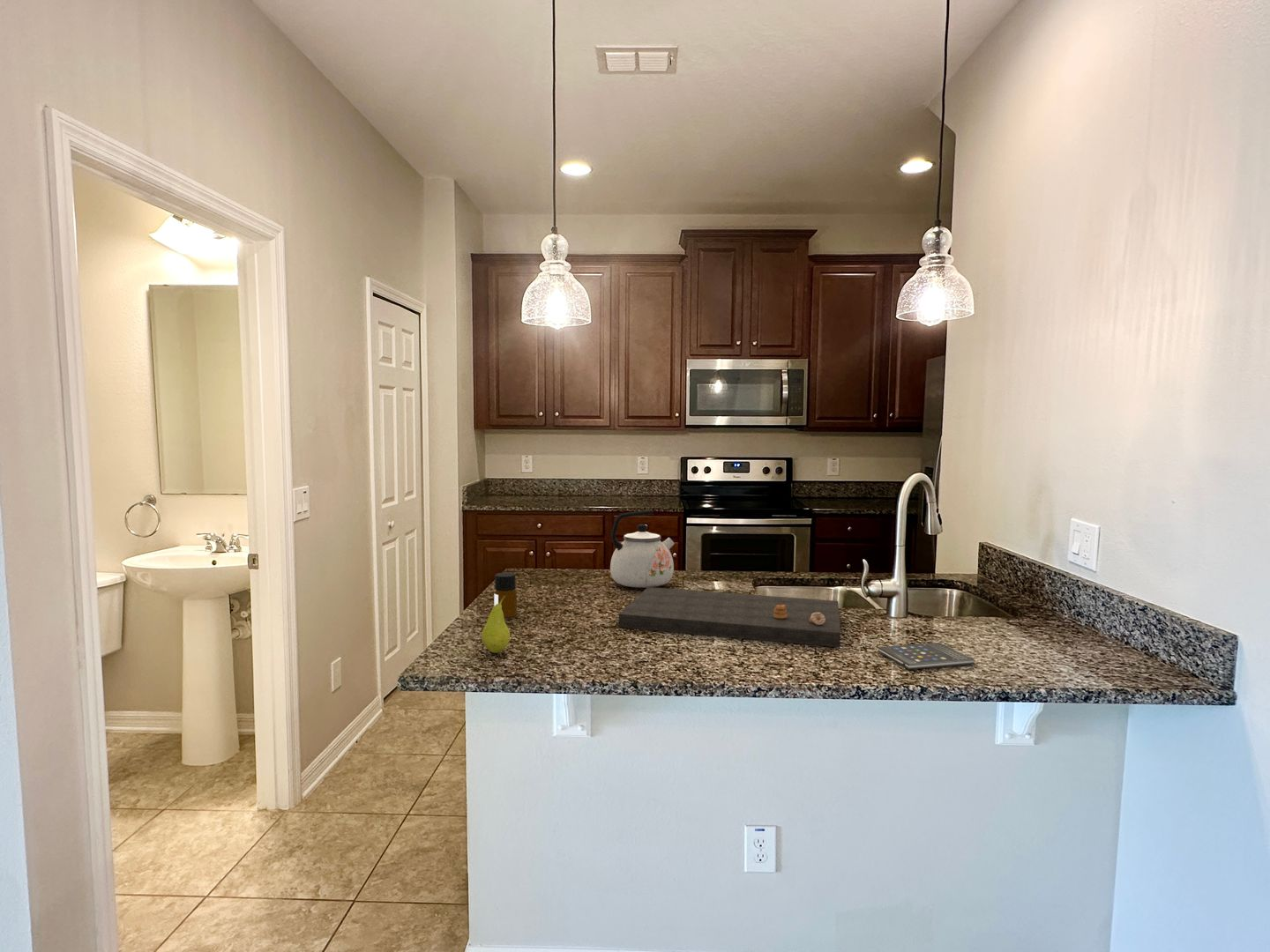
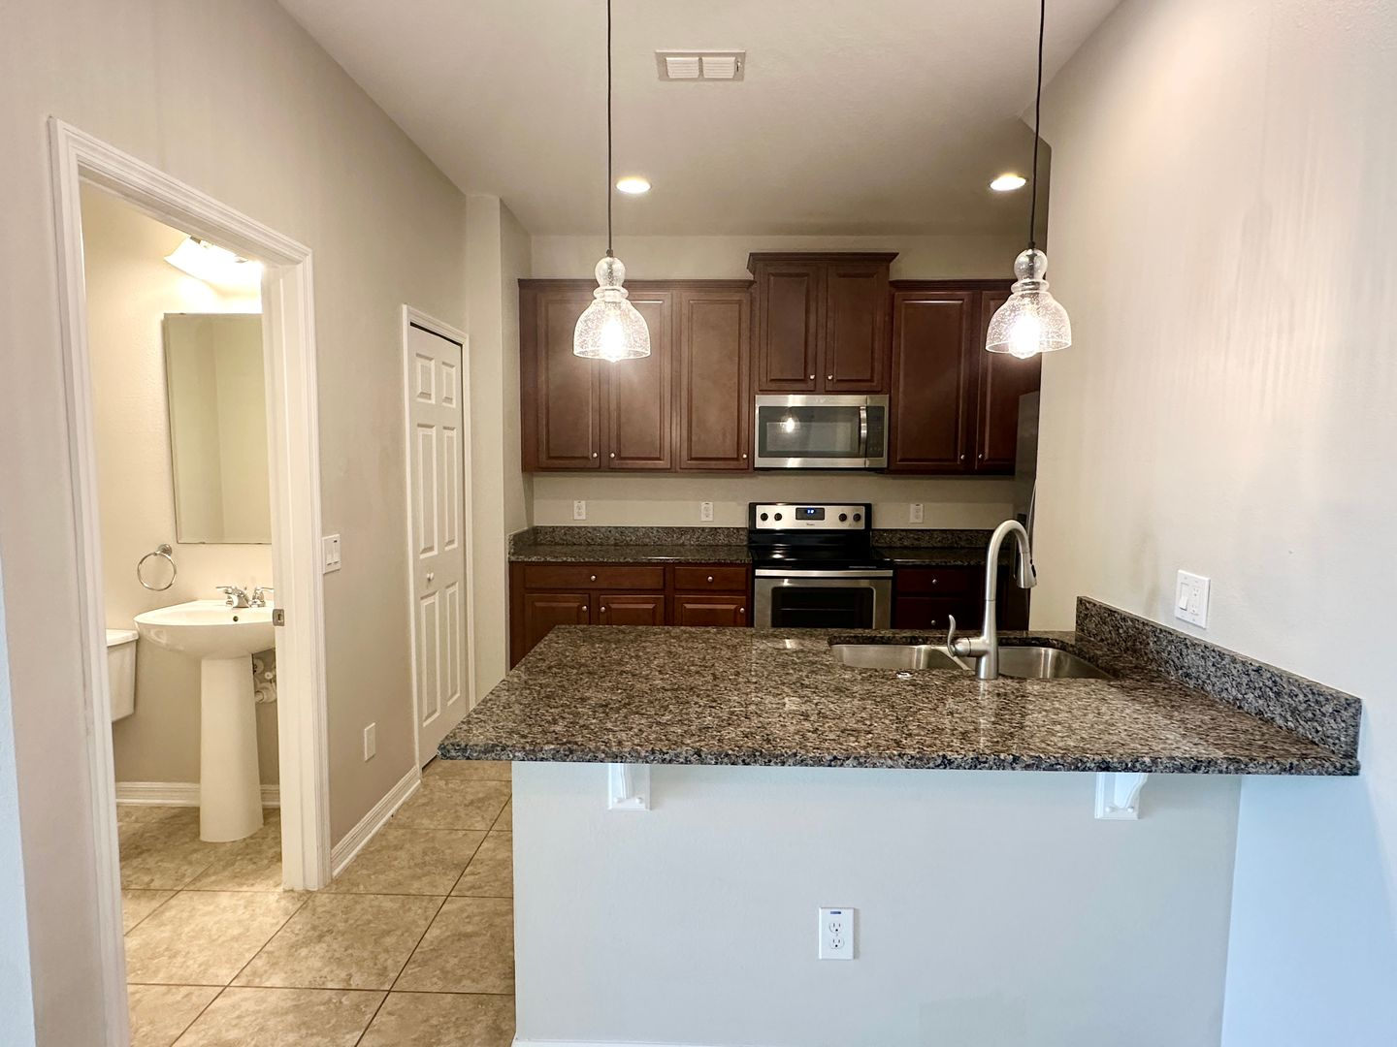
- smartphone (924, 655)
- kettle (642, 547)
- cutting board (732, 607)
- bottle (505, 594)
- fruit (496, 623)
